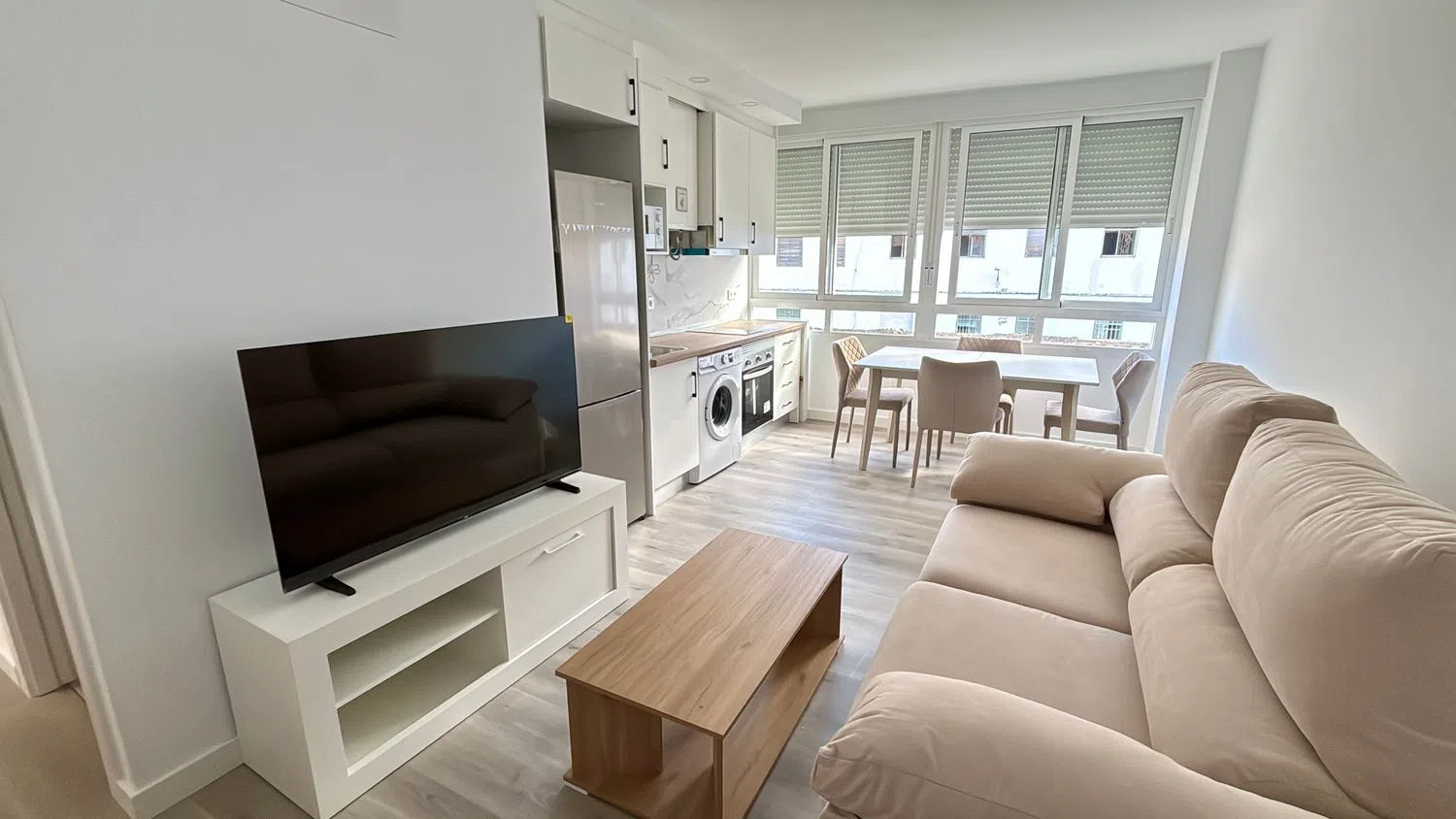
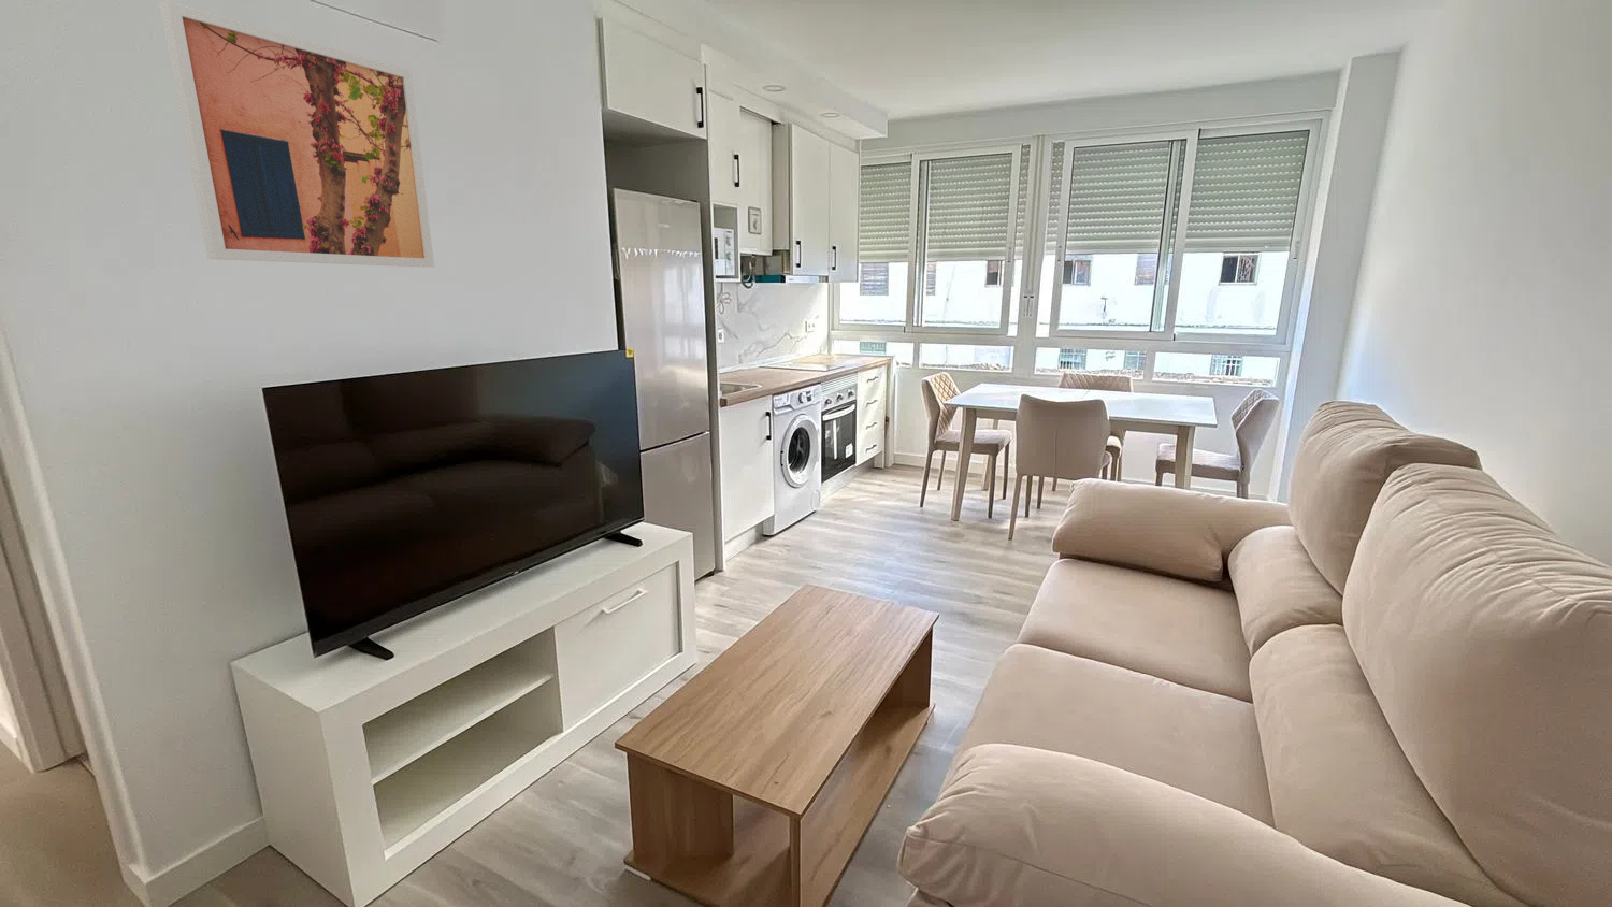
+ wall art (318, 156)
